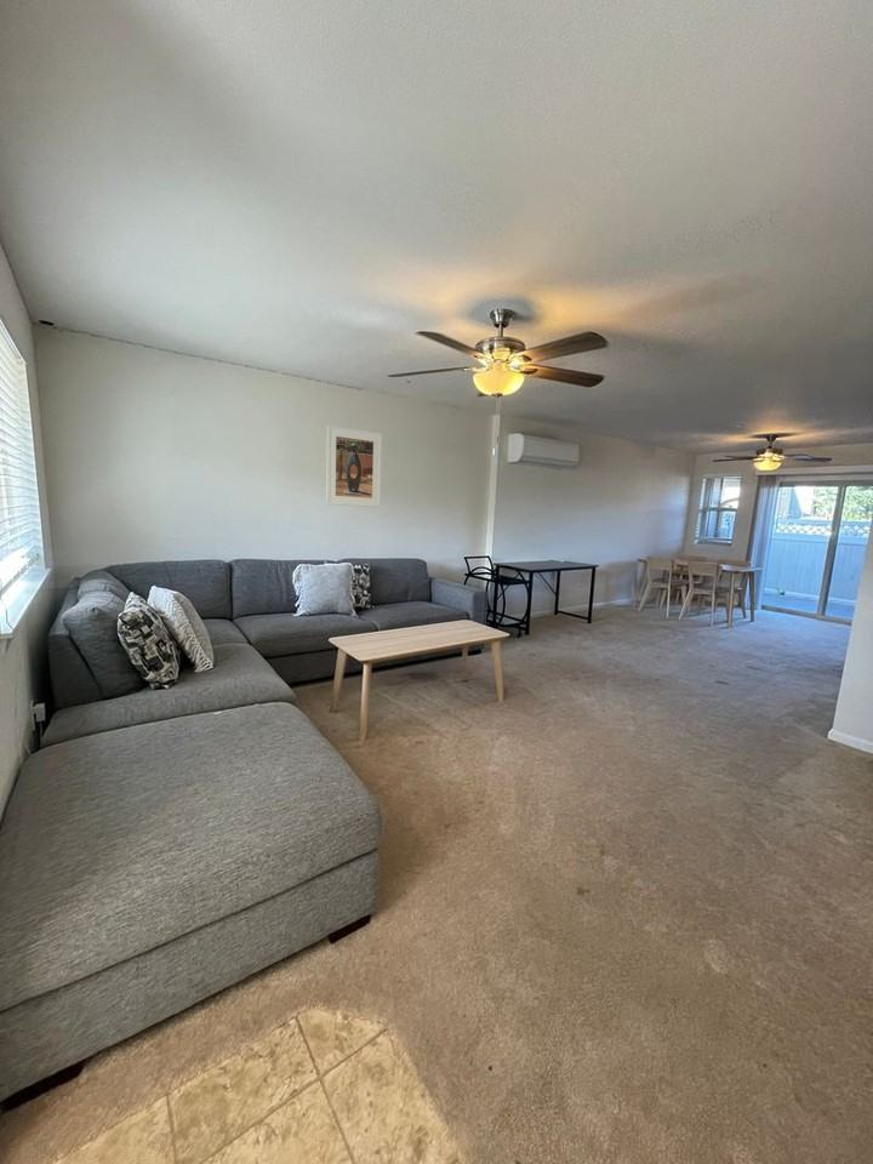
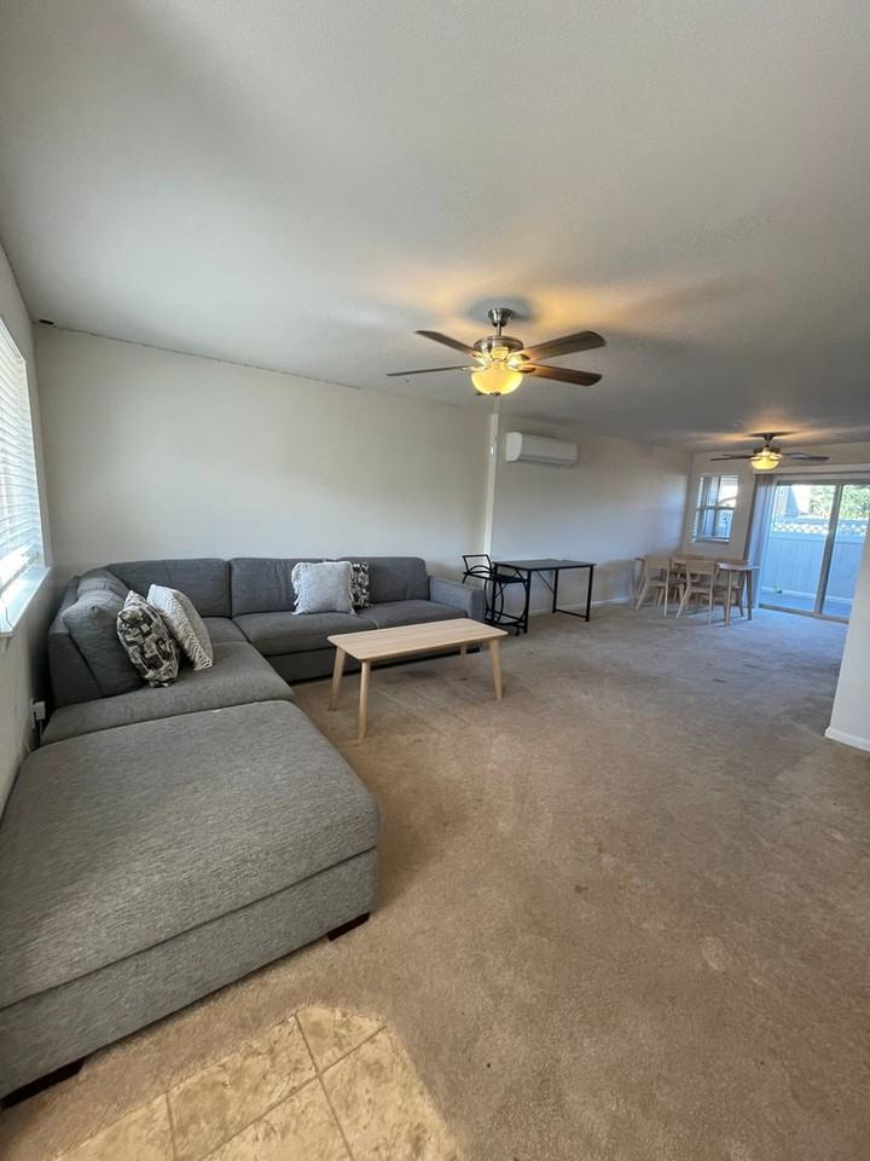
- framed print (354, 468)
